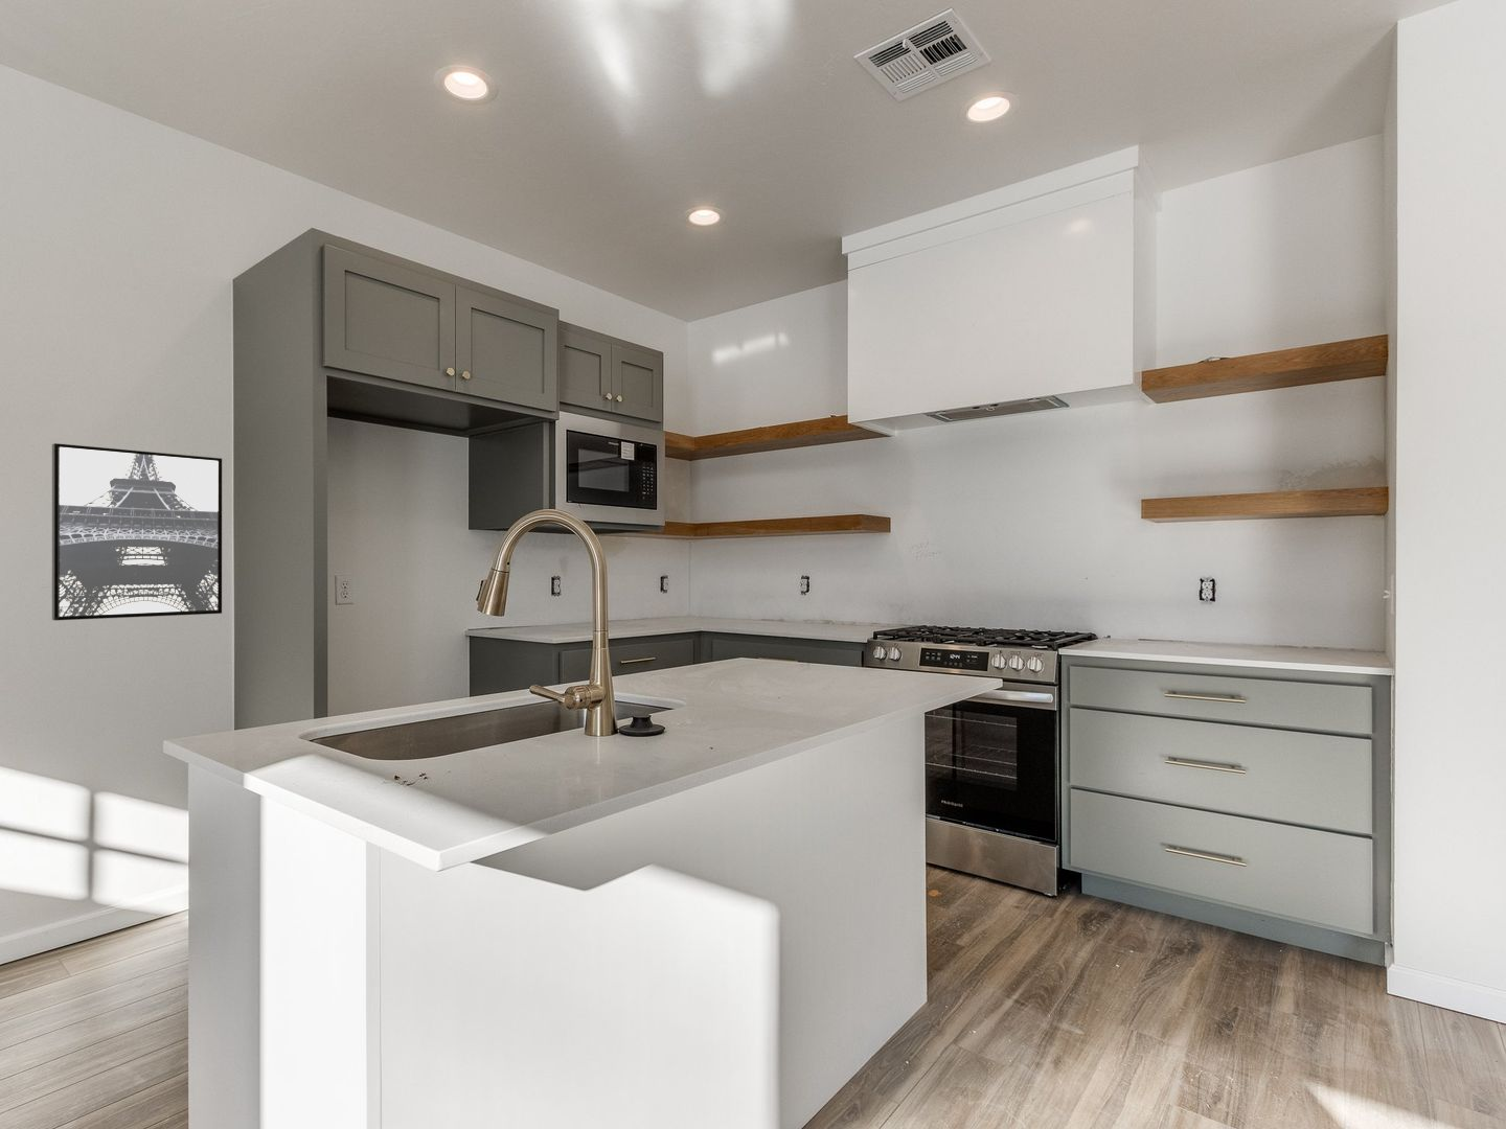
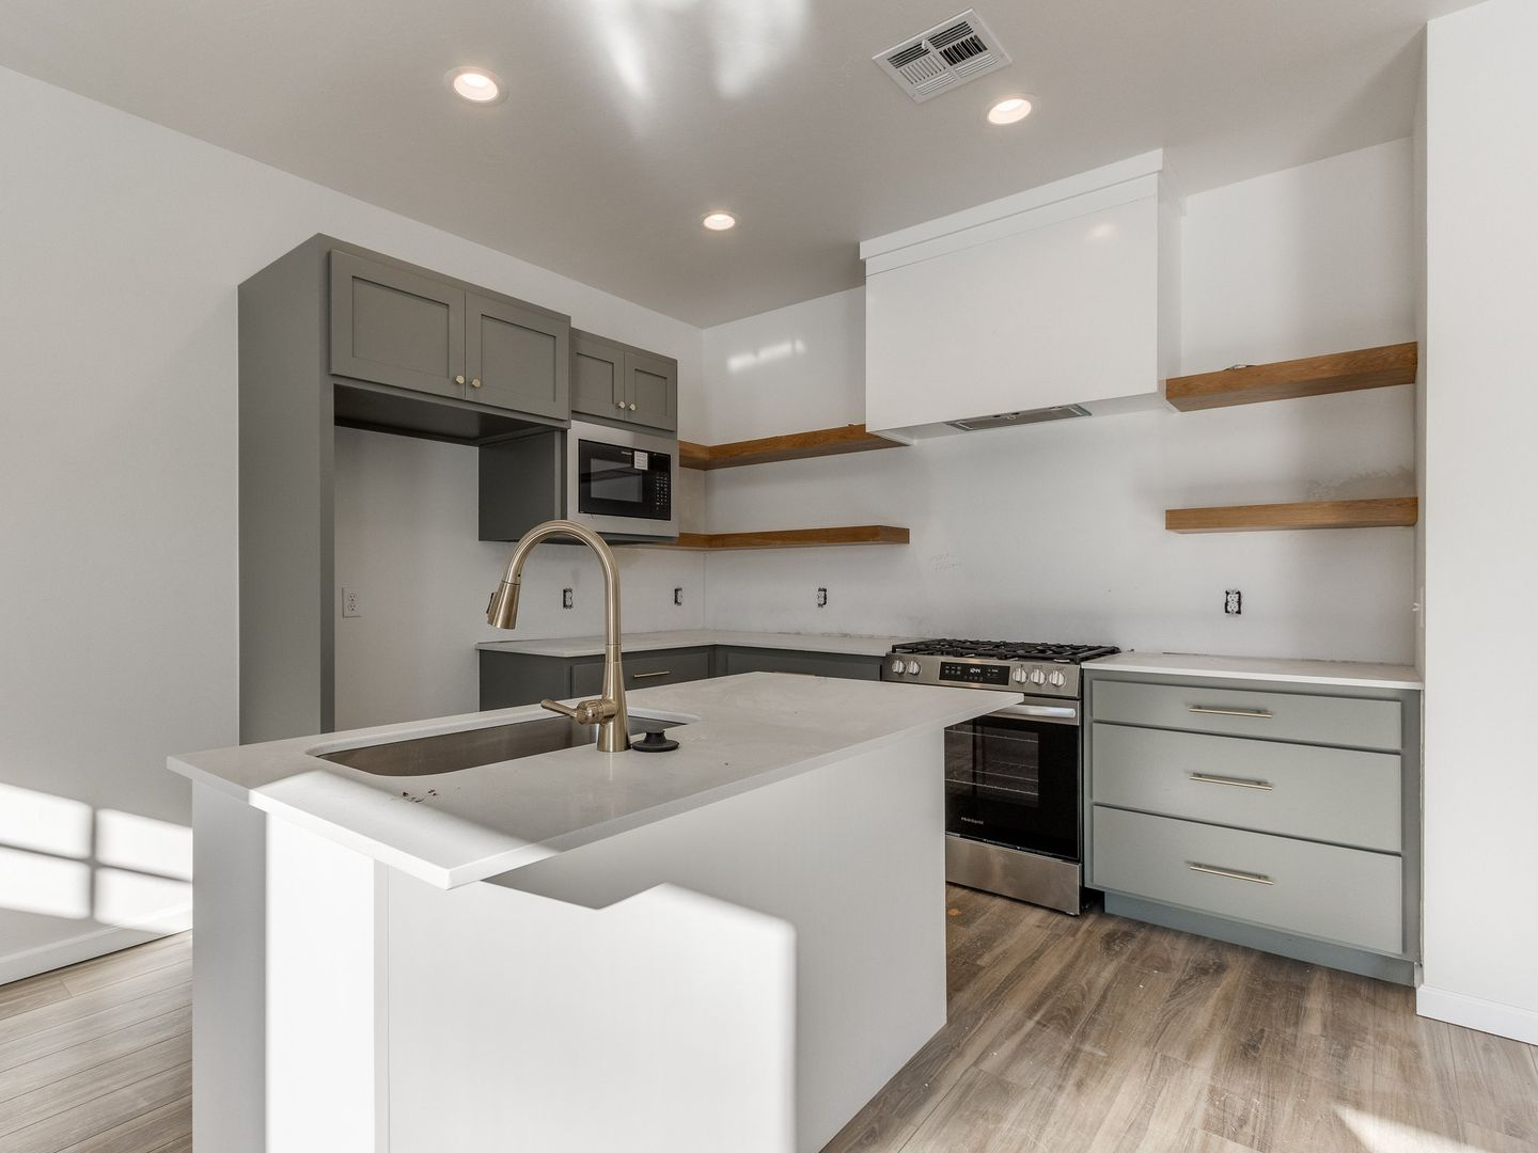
- wall art (142, 534)
